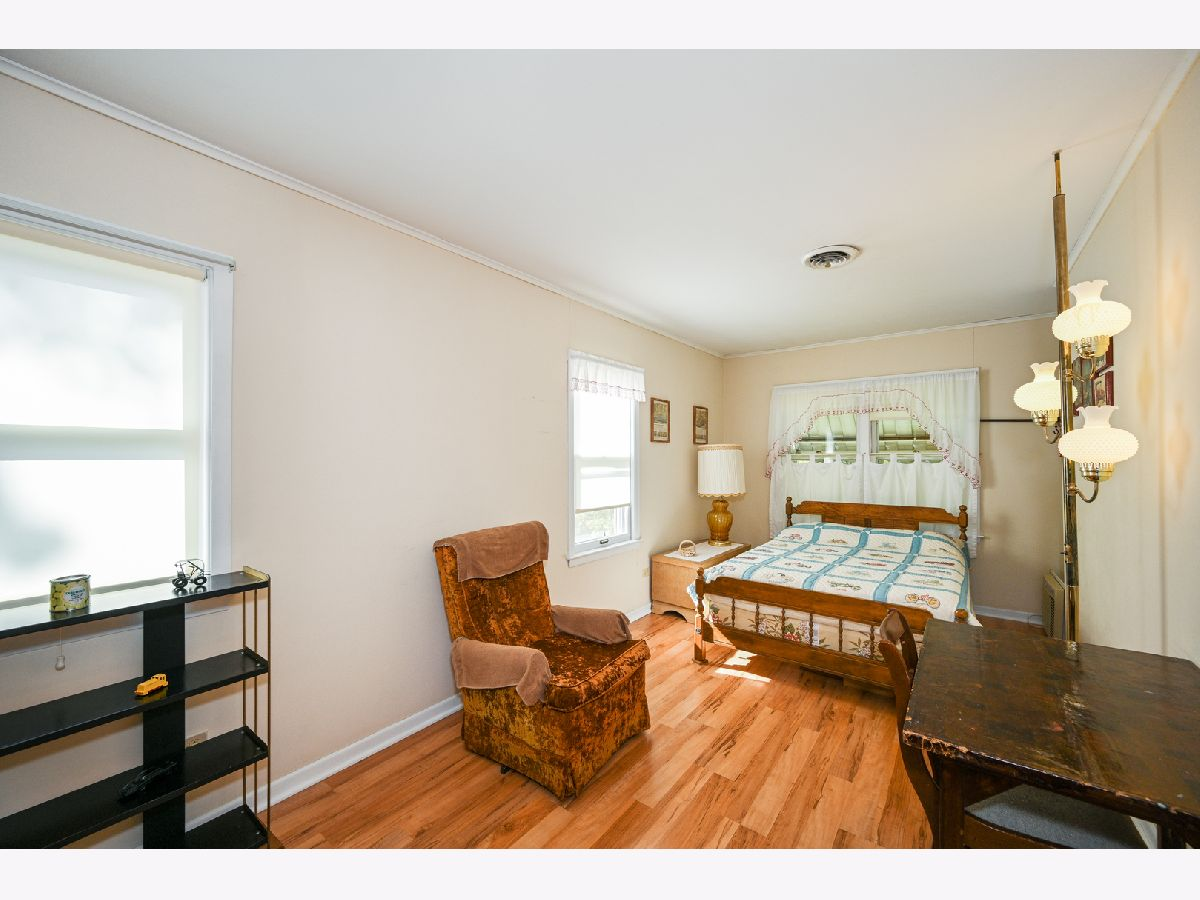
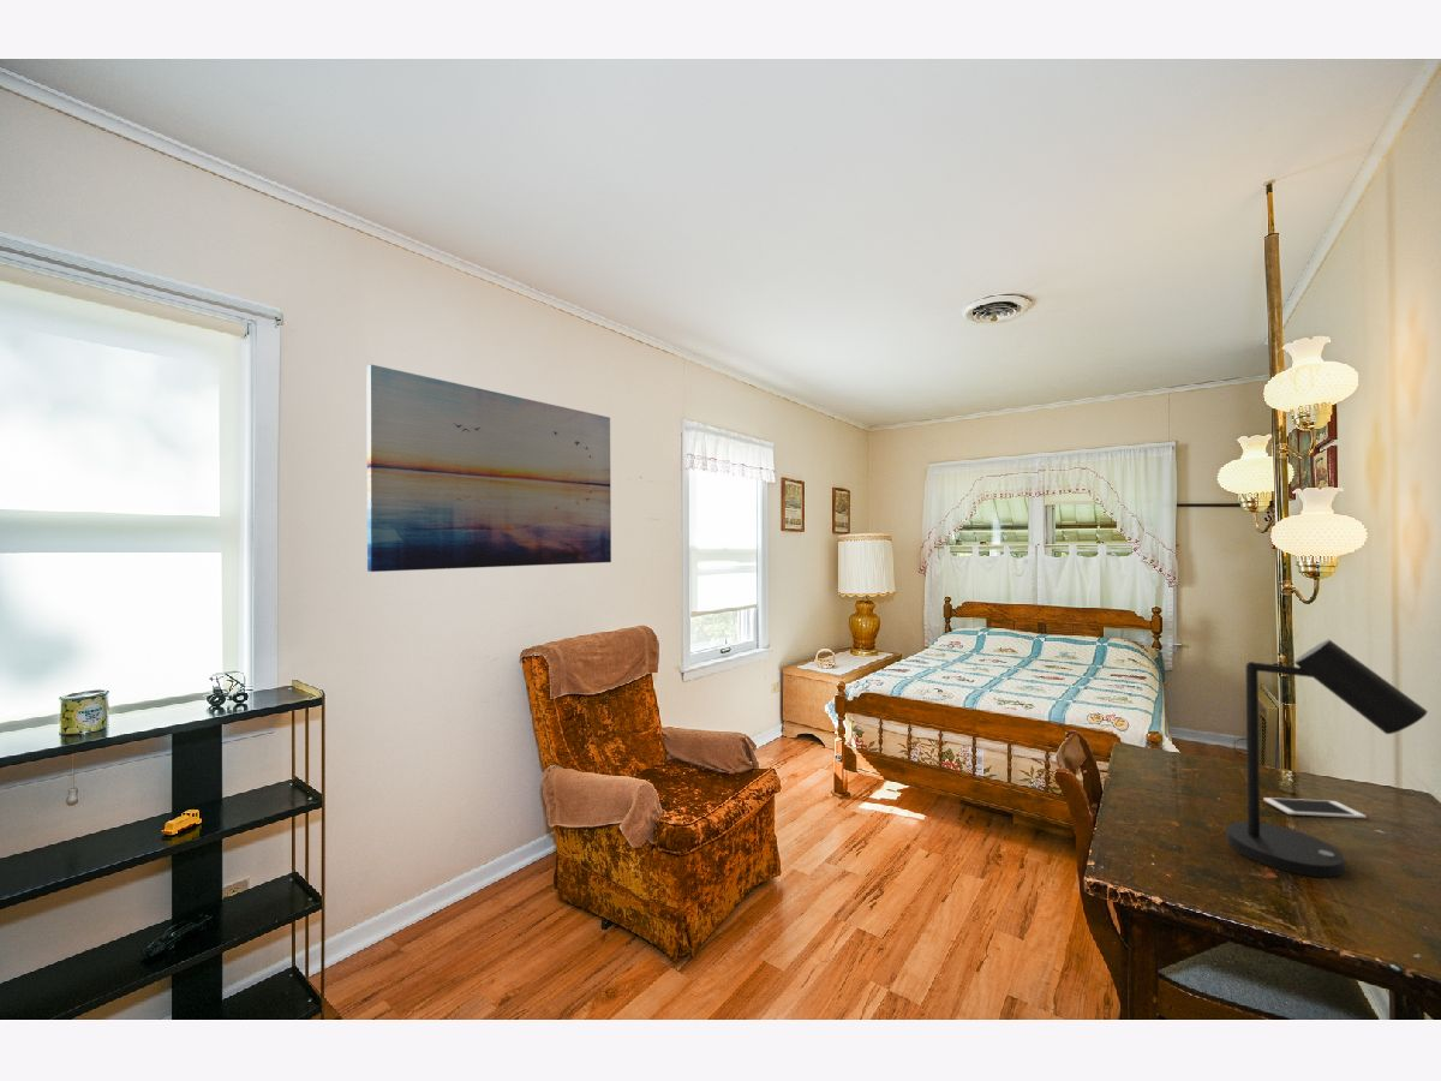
+ cell phone (1313, 807)
+ wall art (509, 480)
+ desk lamp (1352, 707)
